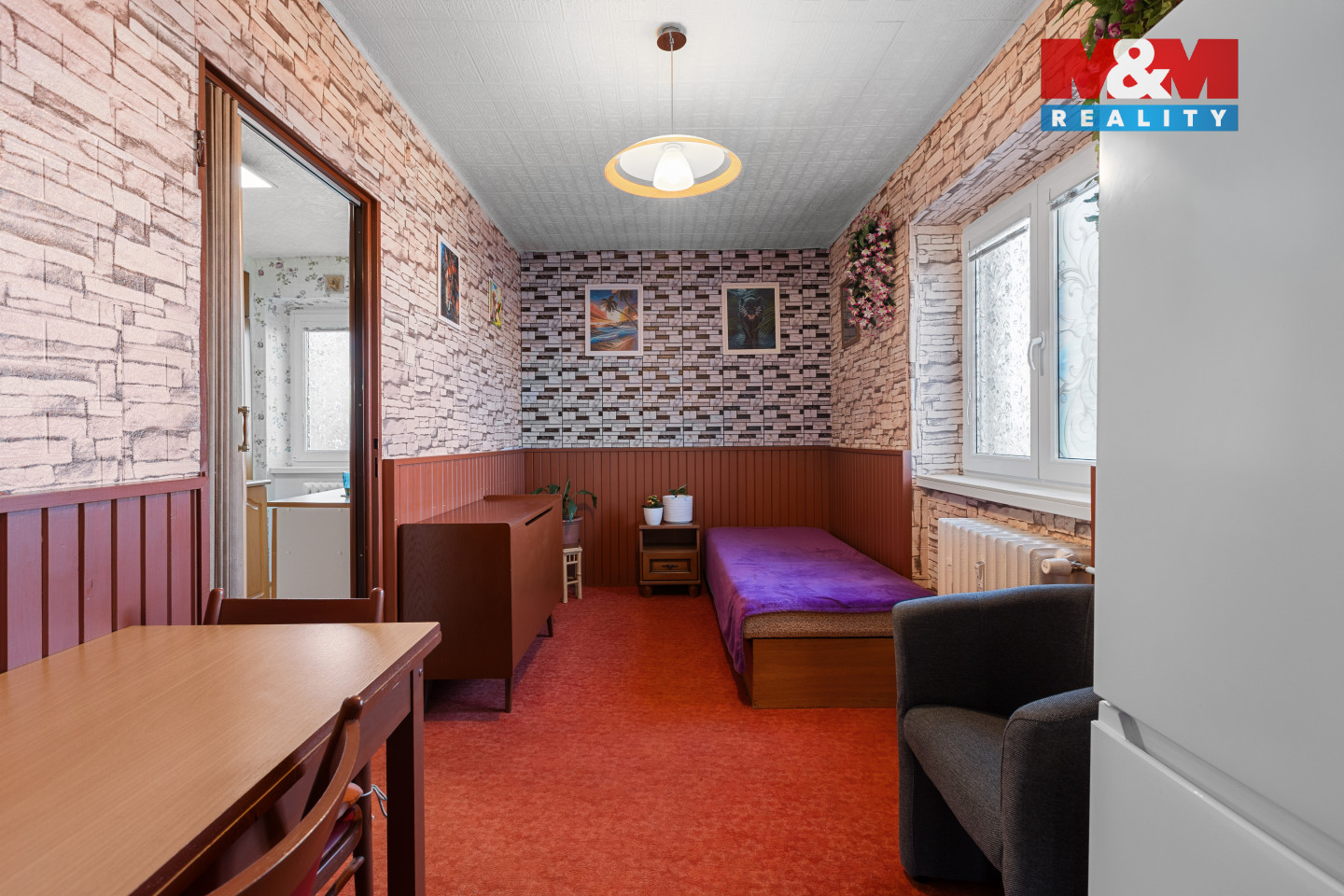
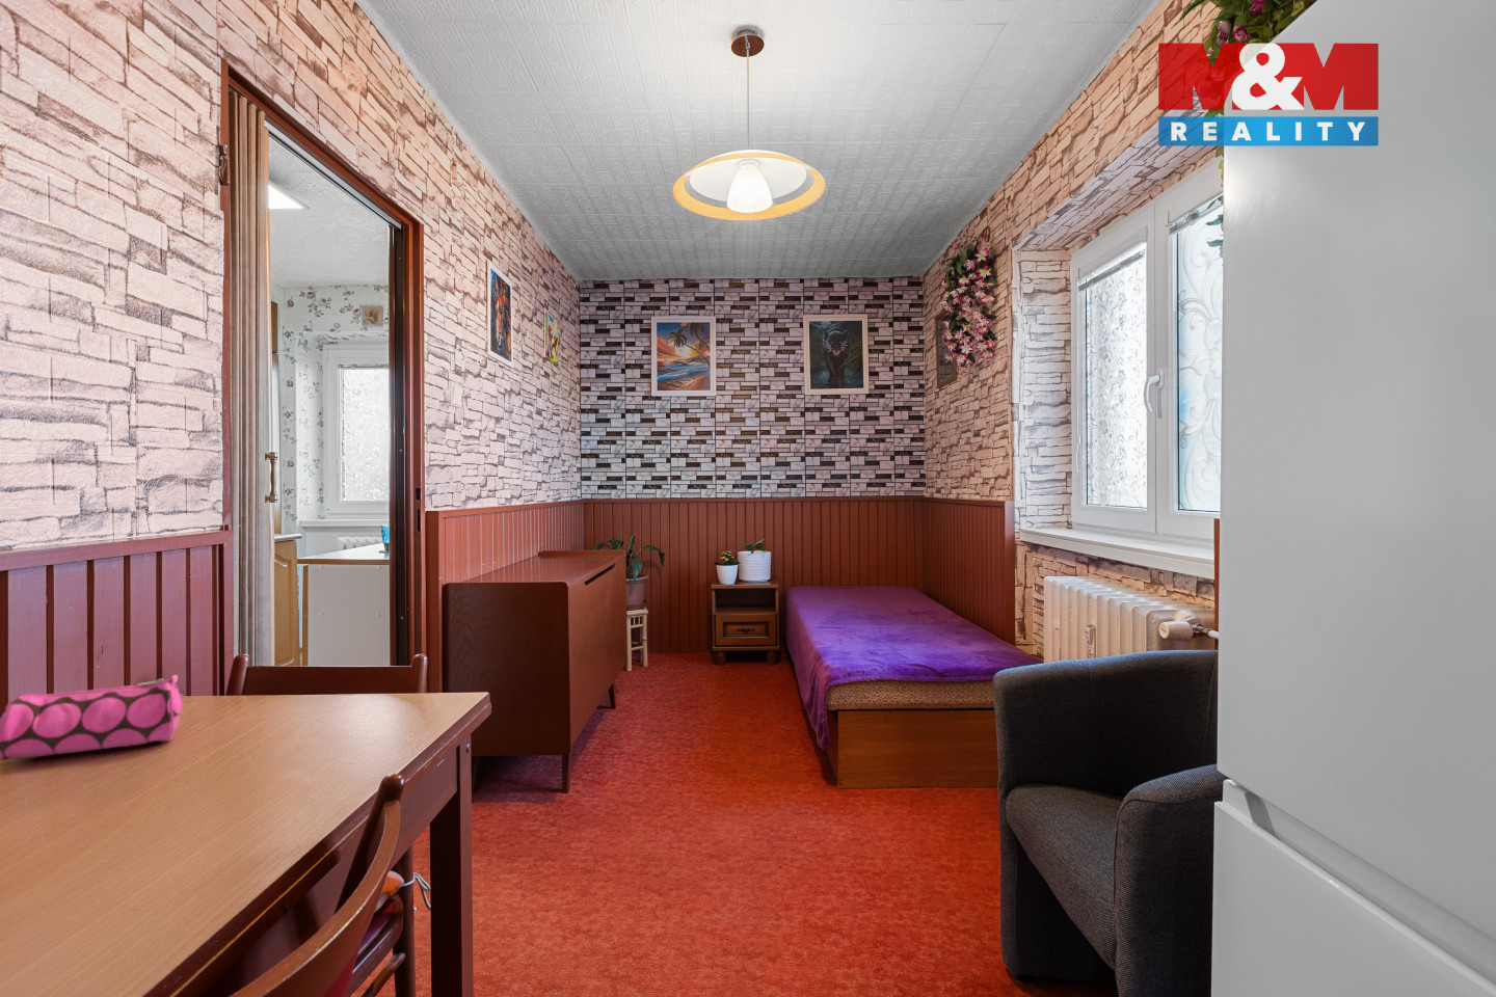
+ pencil case (94, 715)
